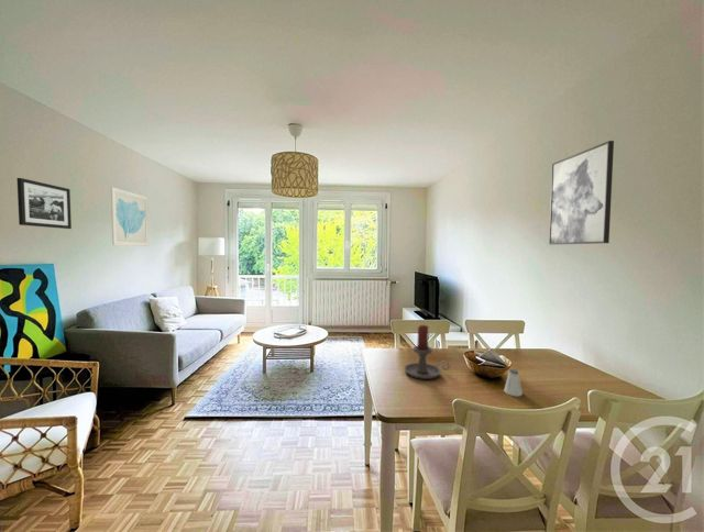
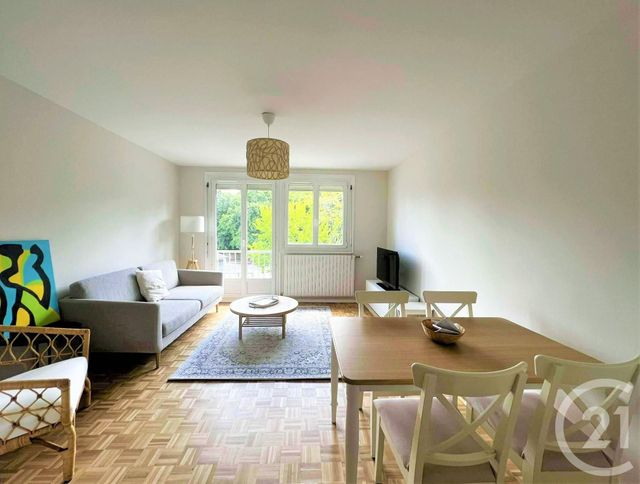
- wall art (131, 219)
- candle holder (427, 348)
- wall art (576, 199)
- picture frame (46, 206)
- saltshaker (513, 381)
